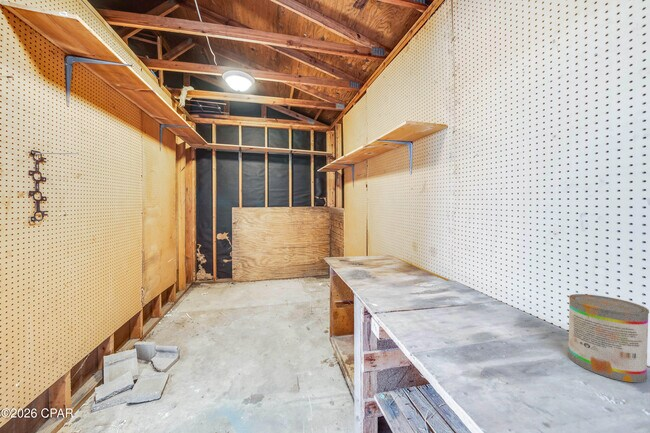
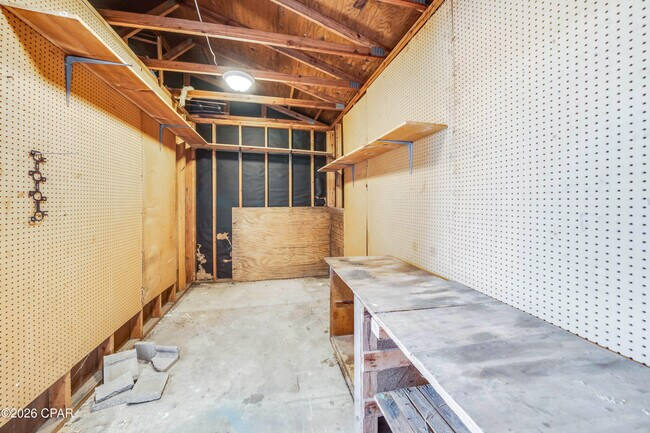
- paint can (605, 333)
